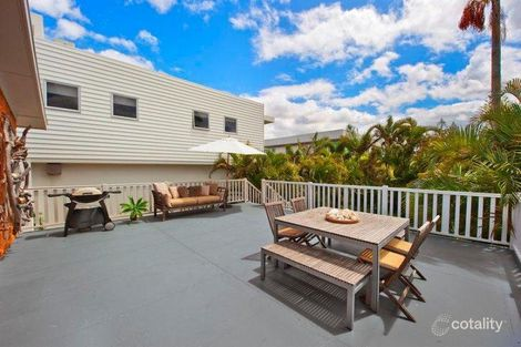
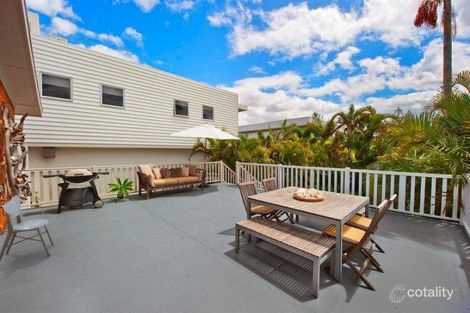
+ dining chair (26, 226)
